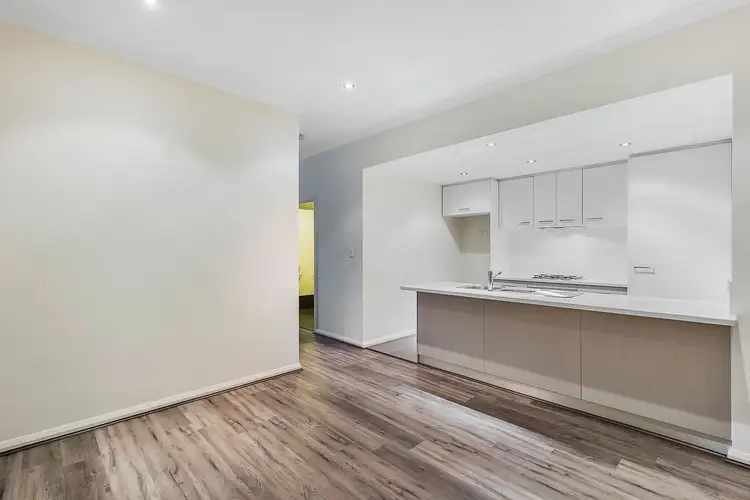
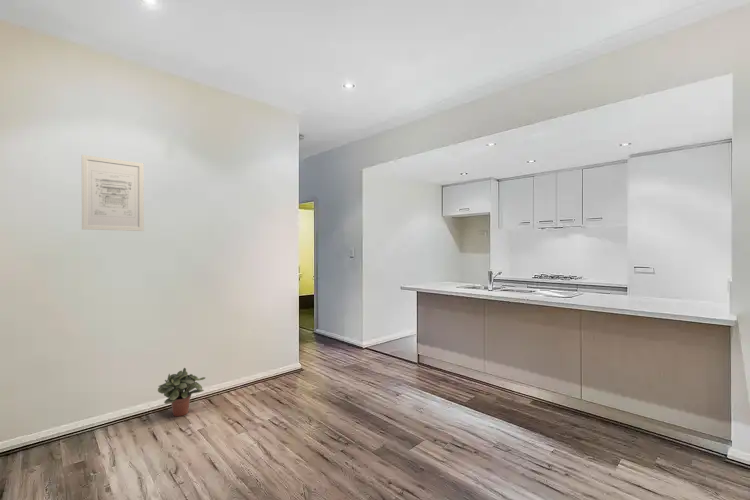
+ potted plant (181, 391)
+ wall art (114, 194)
